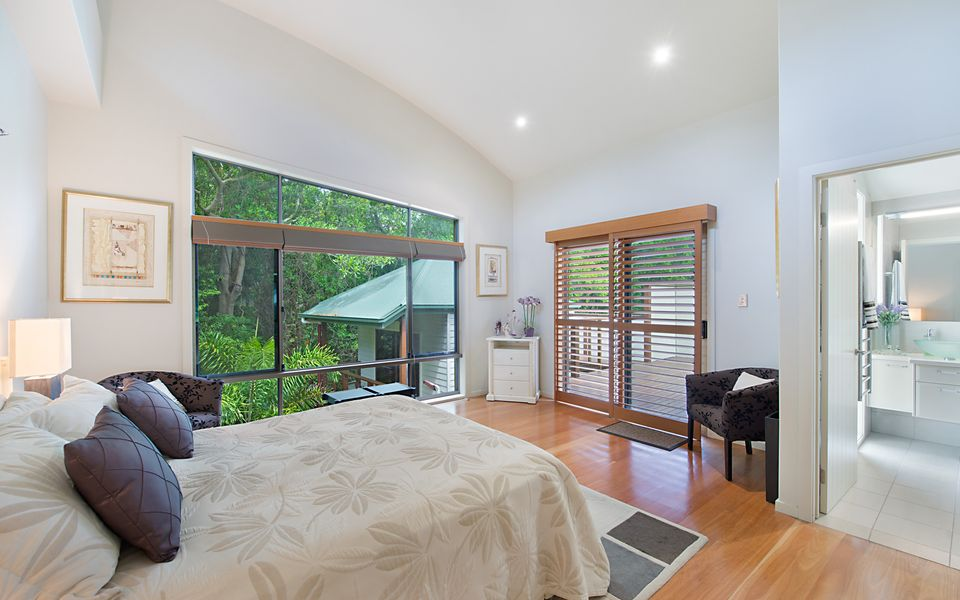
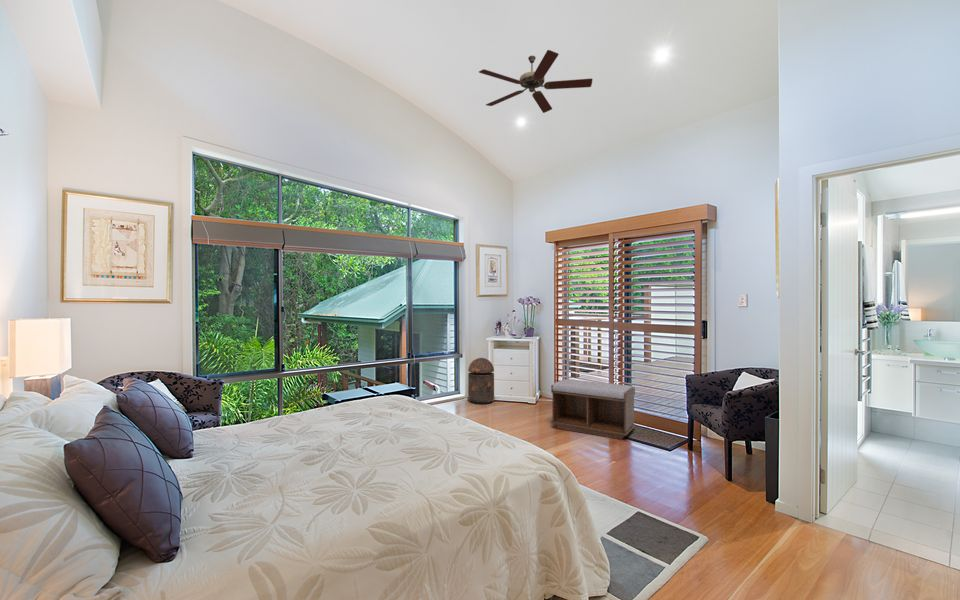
+ bench (592, 406)
+ trash can (481, 379)
+ ceiling fan (536, 74)
